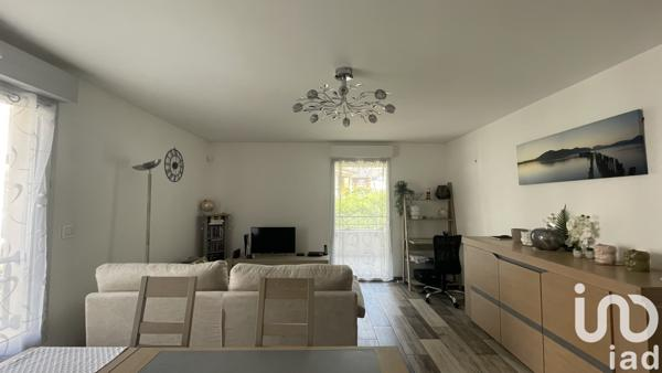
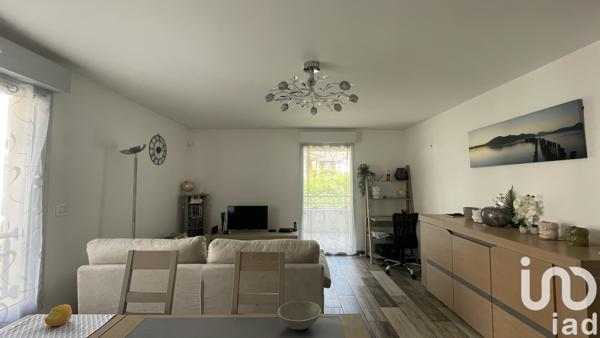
+ fruit (58, 314)
+ soup bowl (299, 317)
